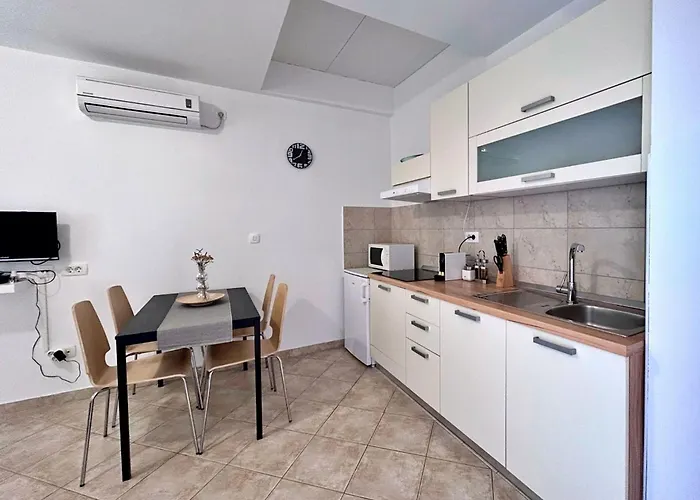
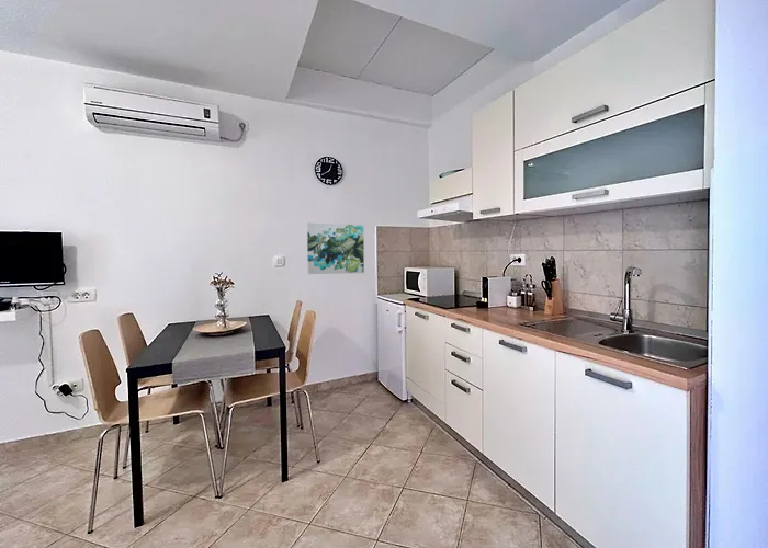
+ wall art (336, 249)
